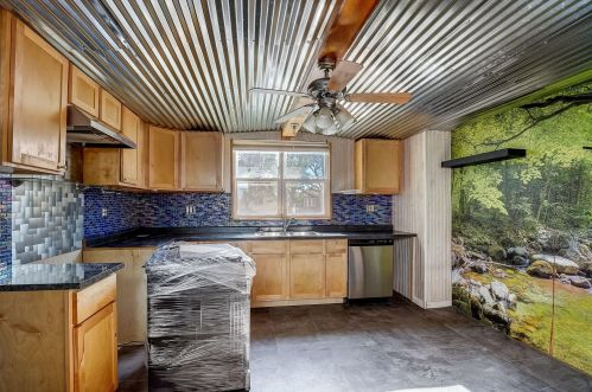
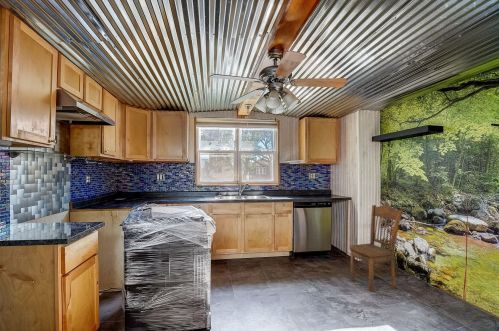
+ dining chair (373, 244)
